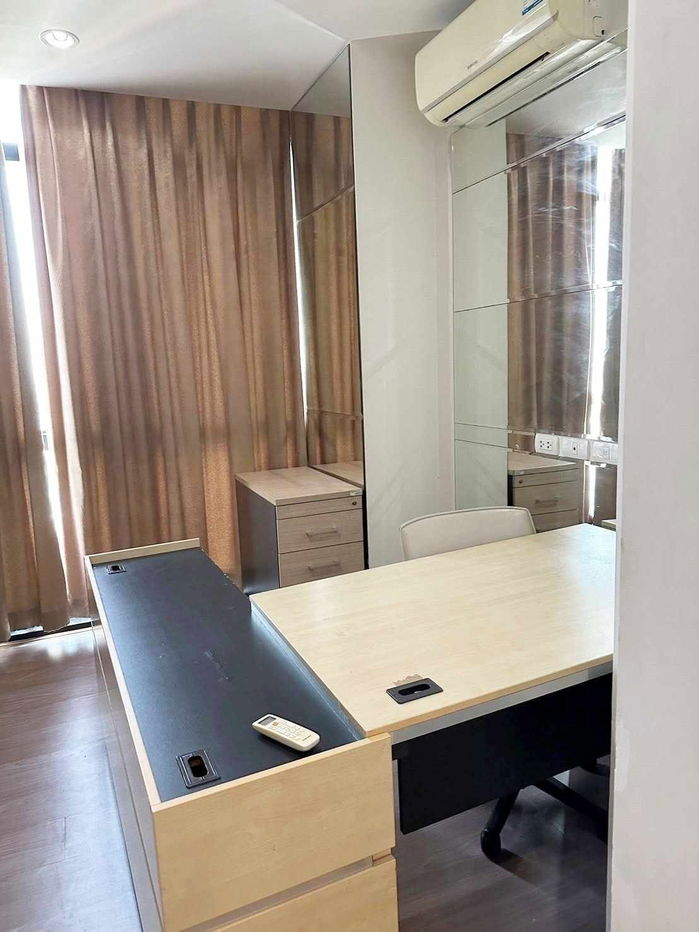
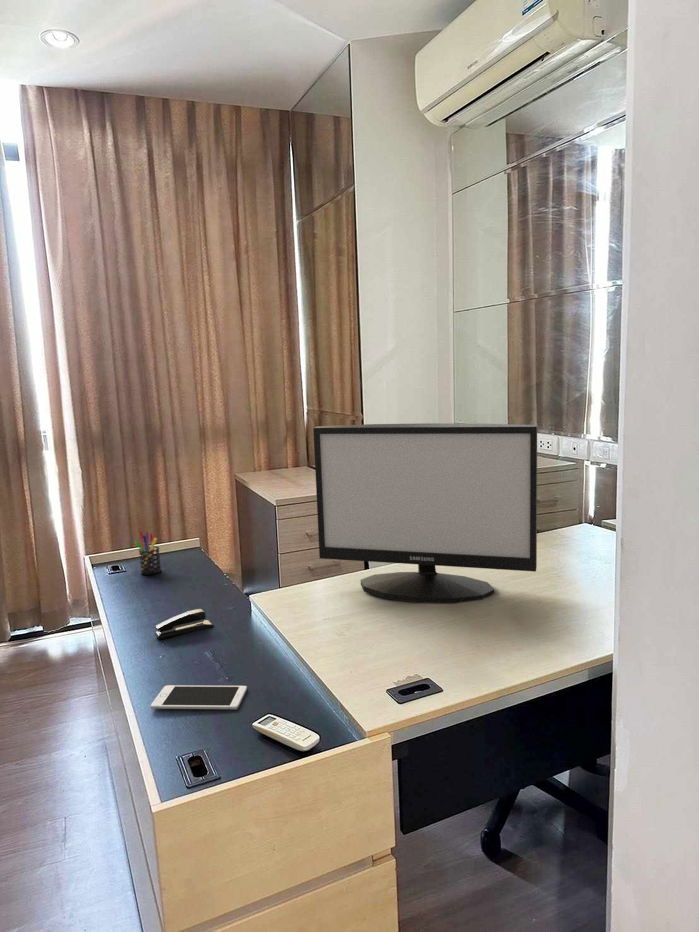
+ stapler (183, 622)
+ pen holder (146, 552)
+ cell phone (199, 697)
+ monitor (423, 509)
